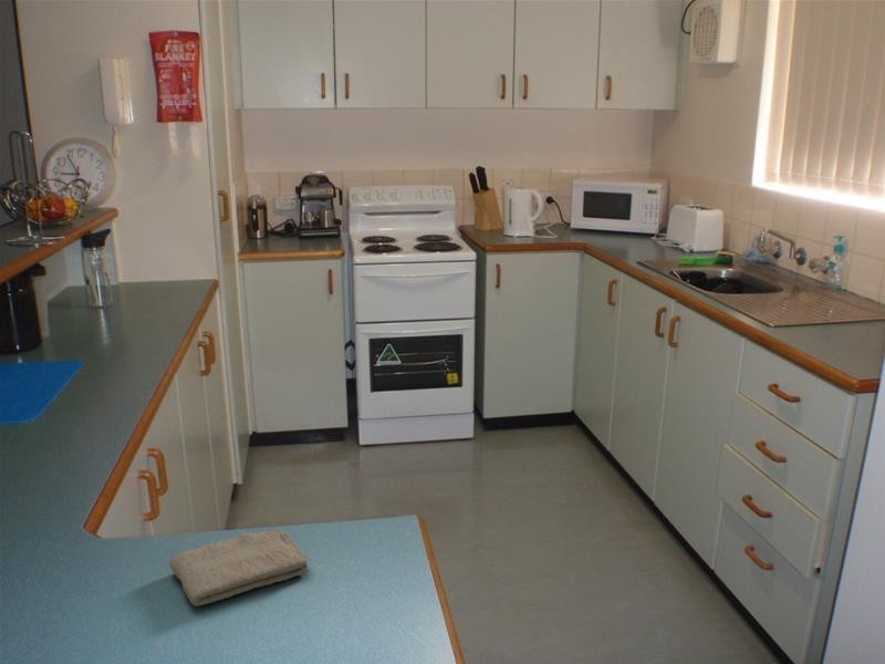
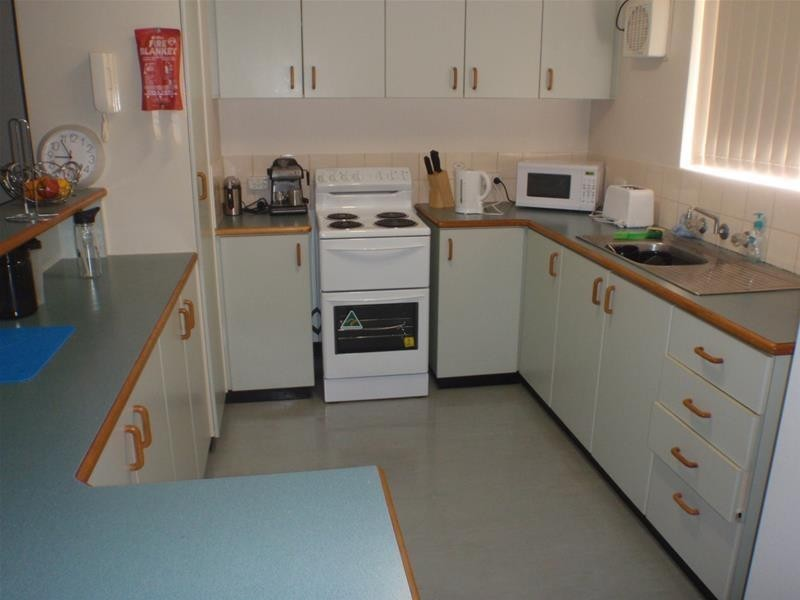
- washcloth (240, 563)
